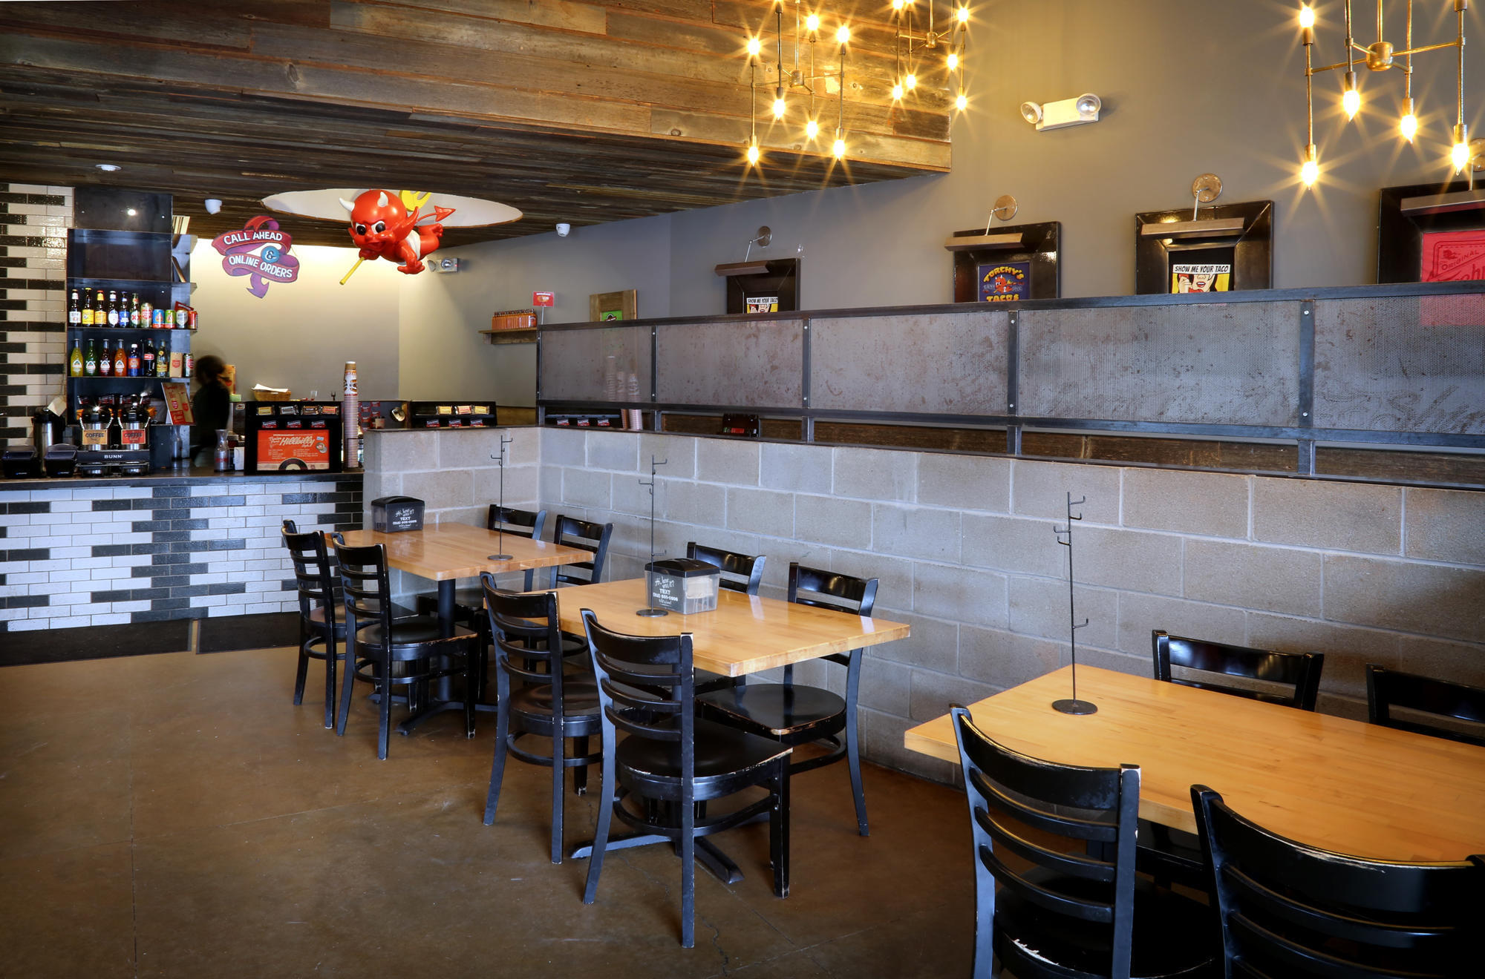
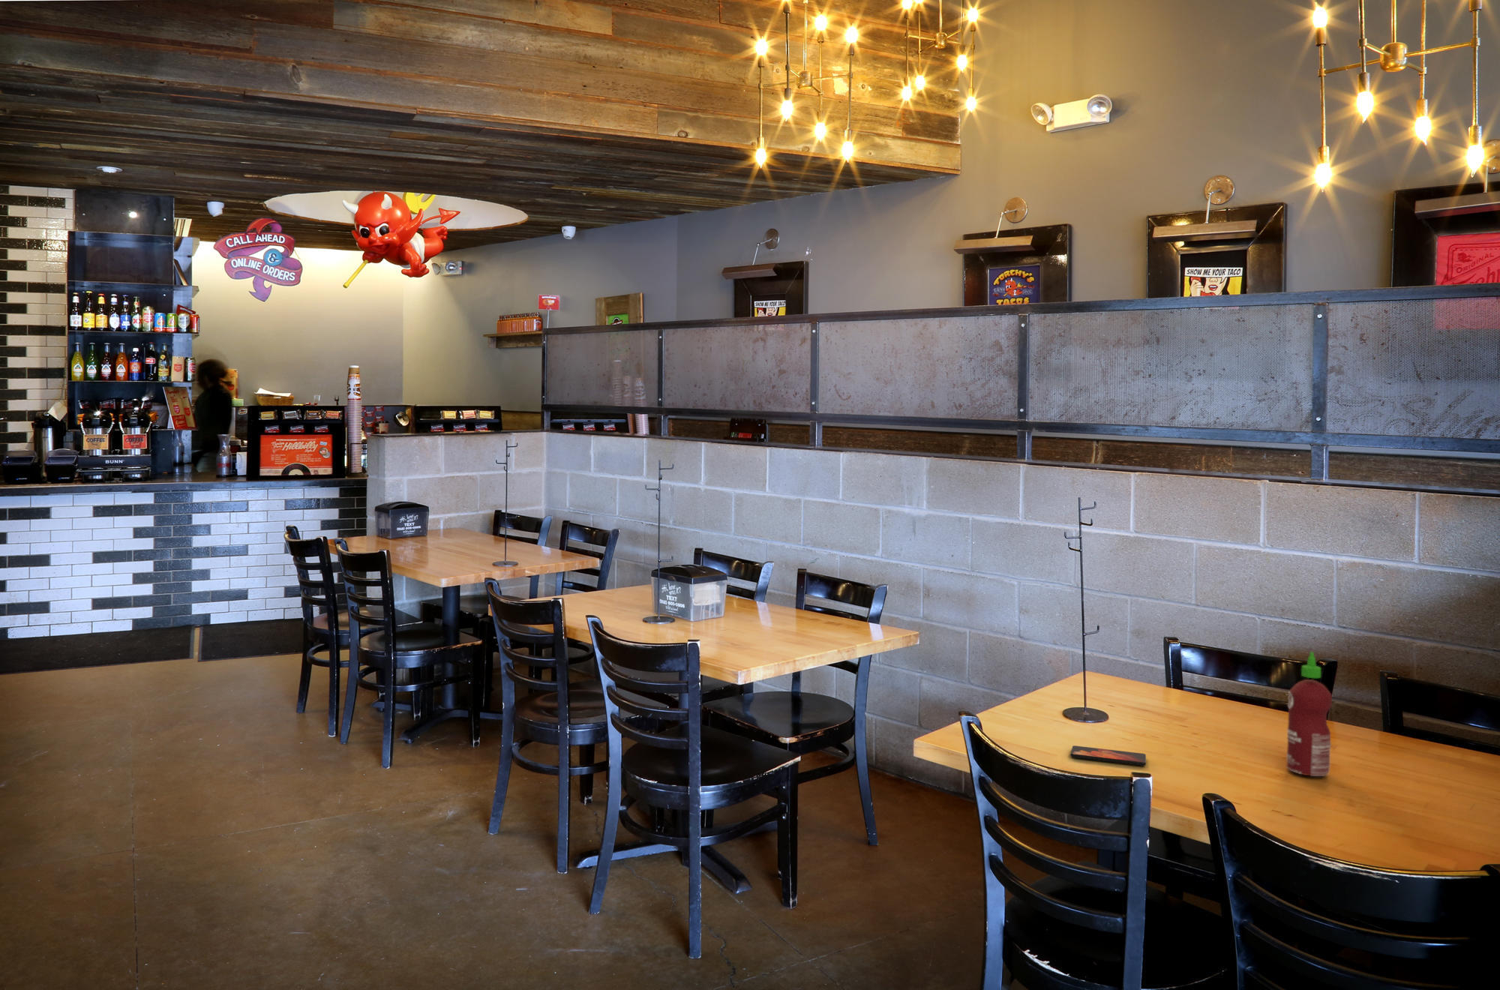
+ hot sauce (1310, 713)
+ smartphone (1108, 756)
